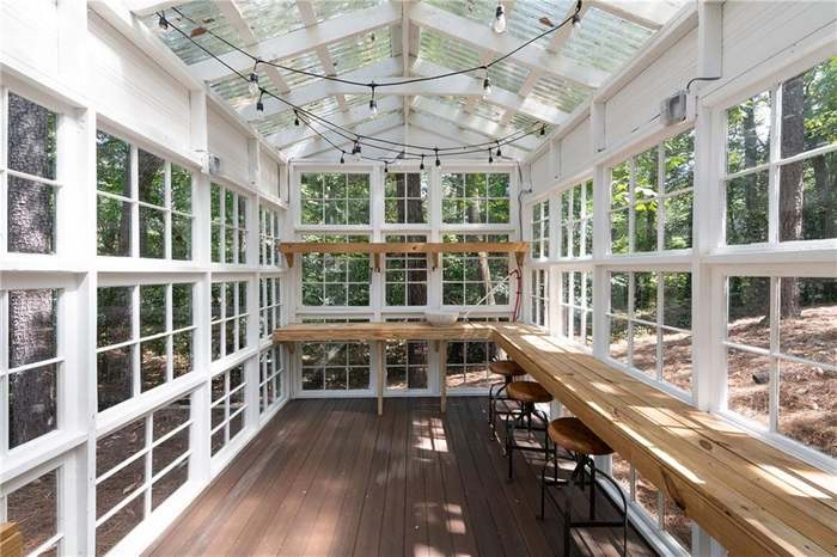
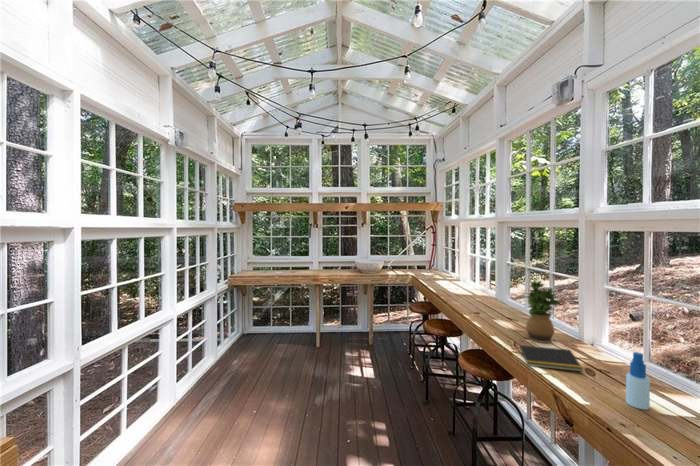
+ notepad (549, 357)
+ potted plant (540, 310)
+ spray bottle (637, 379)
